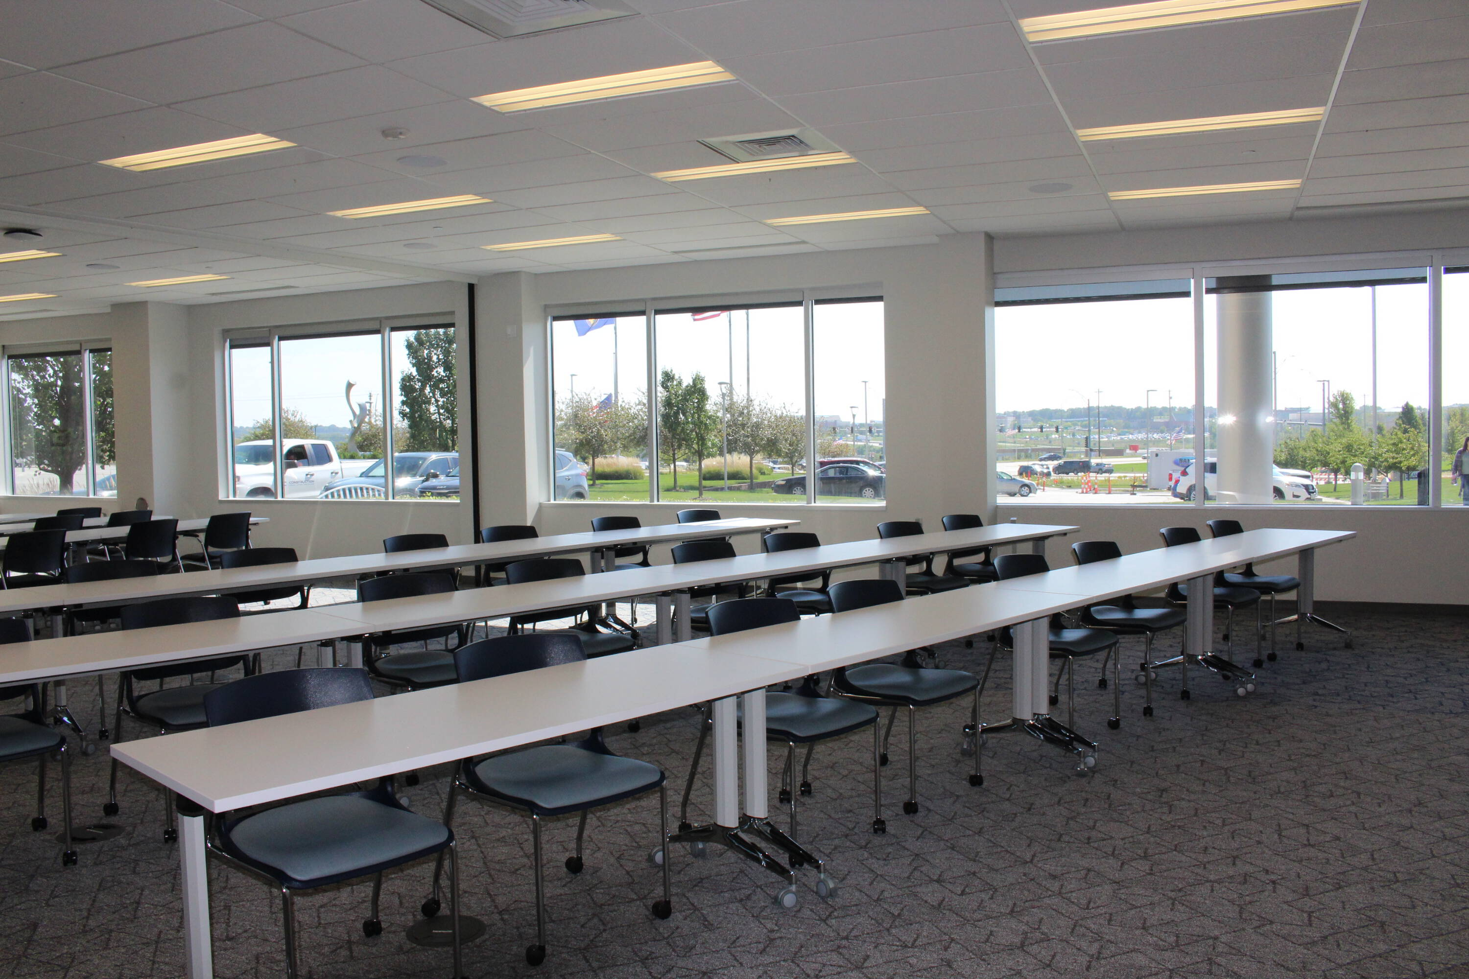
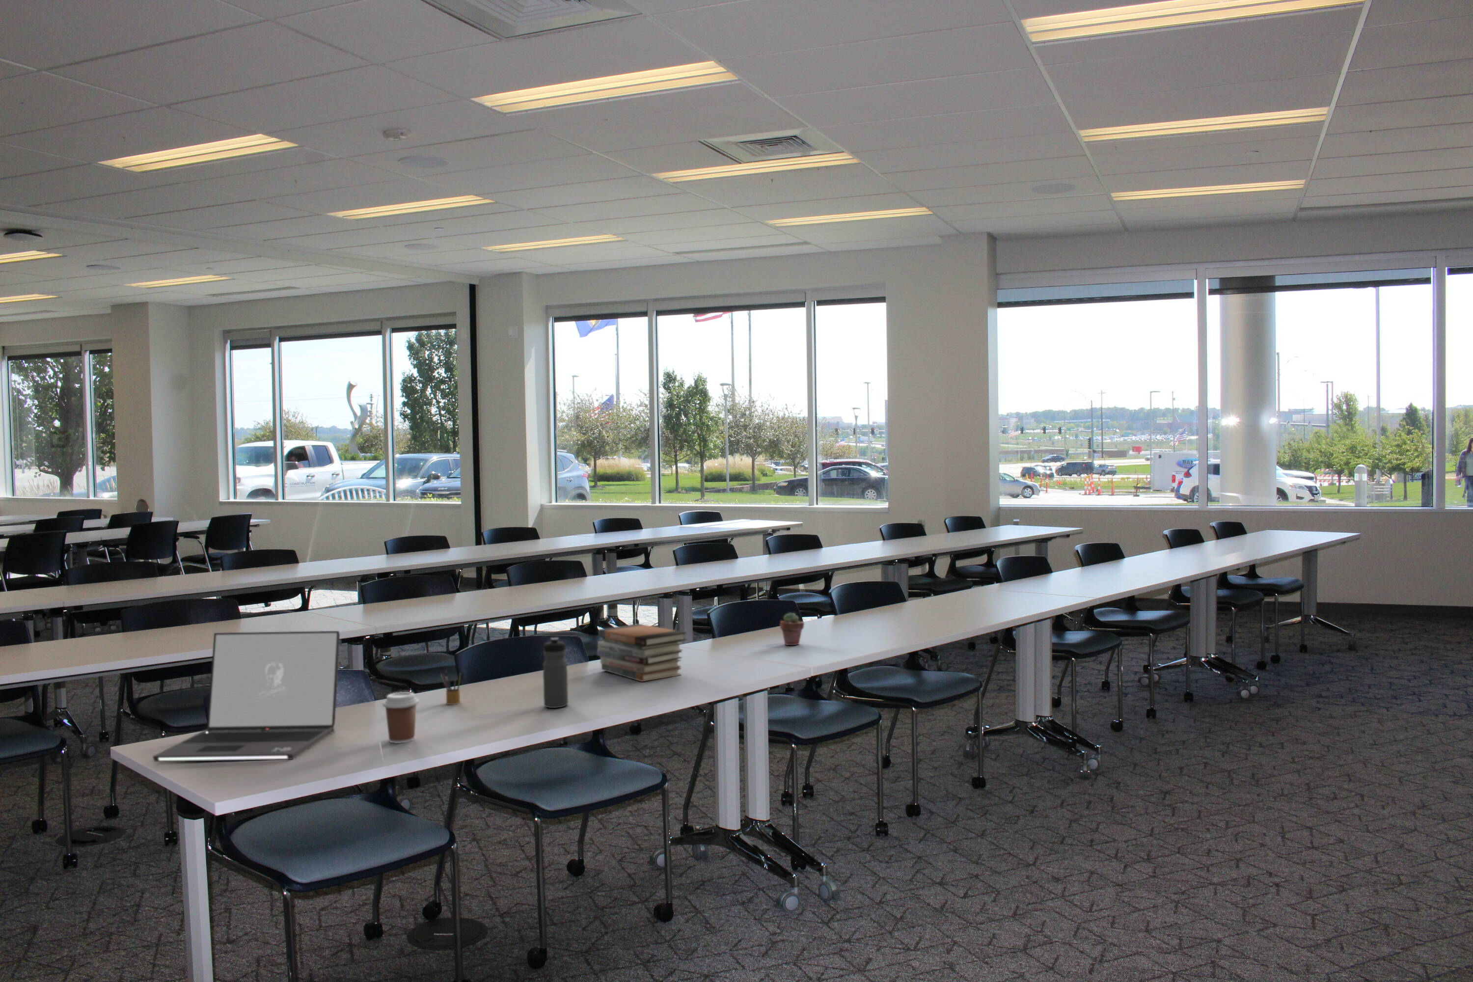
+ potted succulent (791, 628)
+ coffee cup (401, 718)
+ water bottle (555, 671)
+ laptop (251, 693)
+ pencil box (454, 686)
+ book stack (640, 651)
